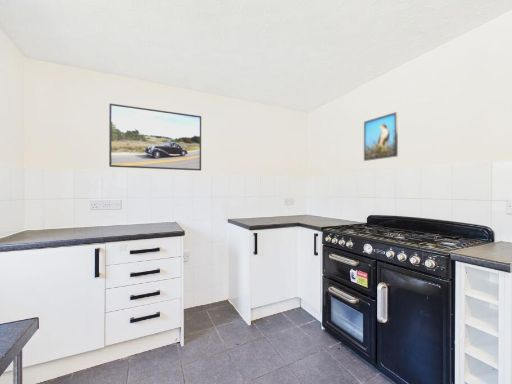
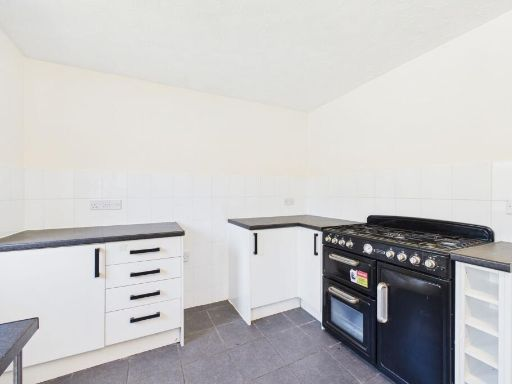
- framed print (158, 139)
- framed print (379, 138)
